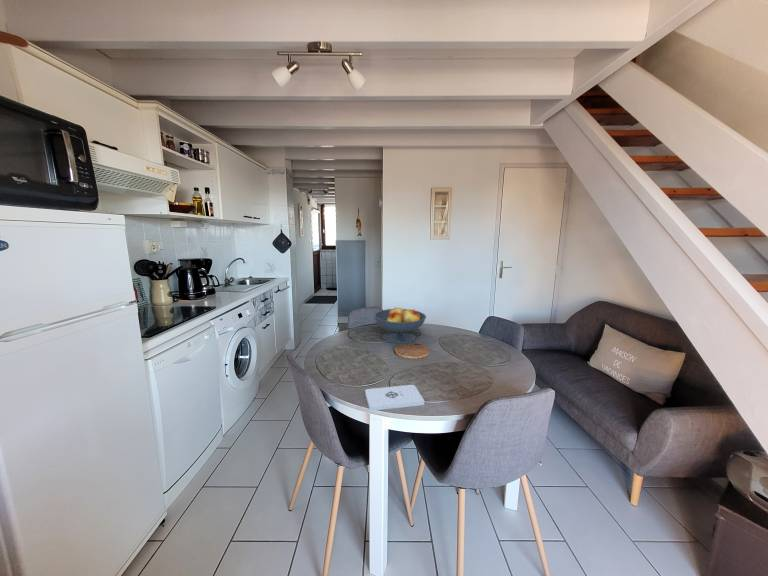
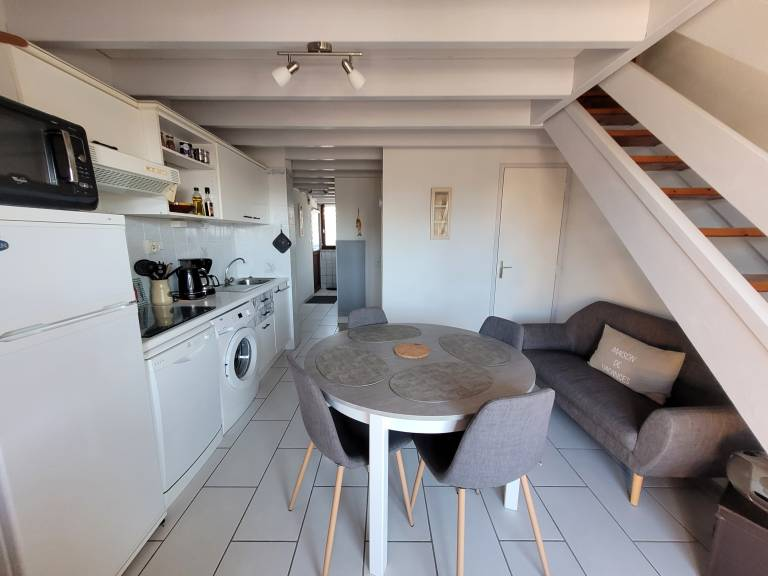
- fruit bowl (399, 322)
- notepad (393, 396)
